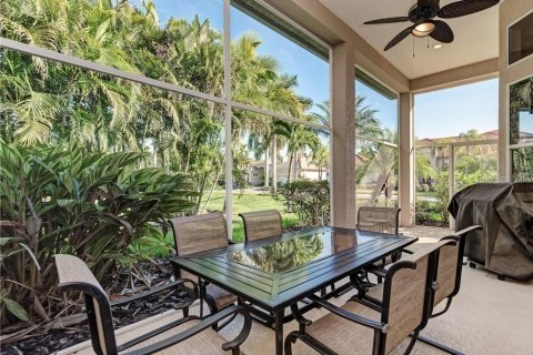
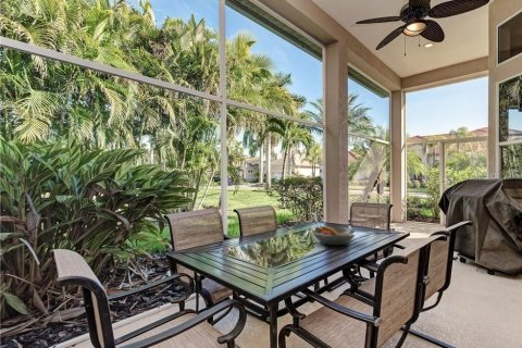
+ fruit bowl (333, 235)
